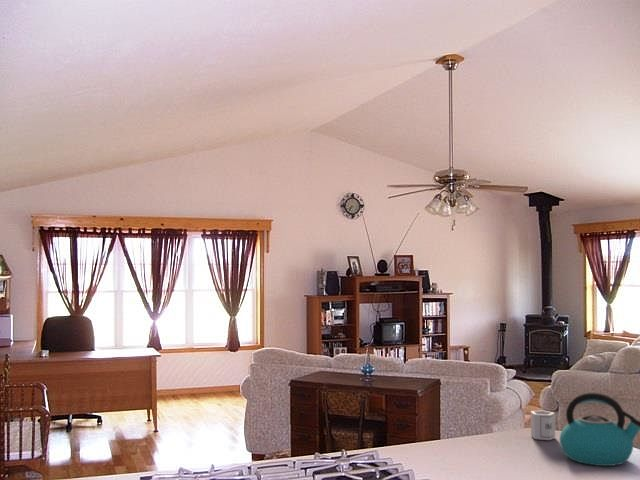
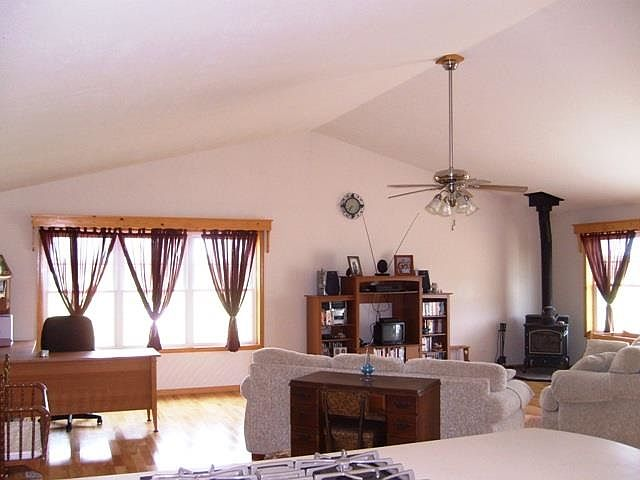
- kettle (600, 426)
- cup (541, 424)
